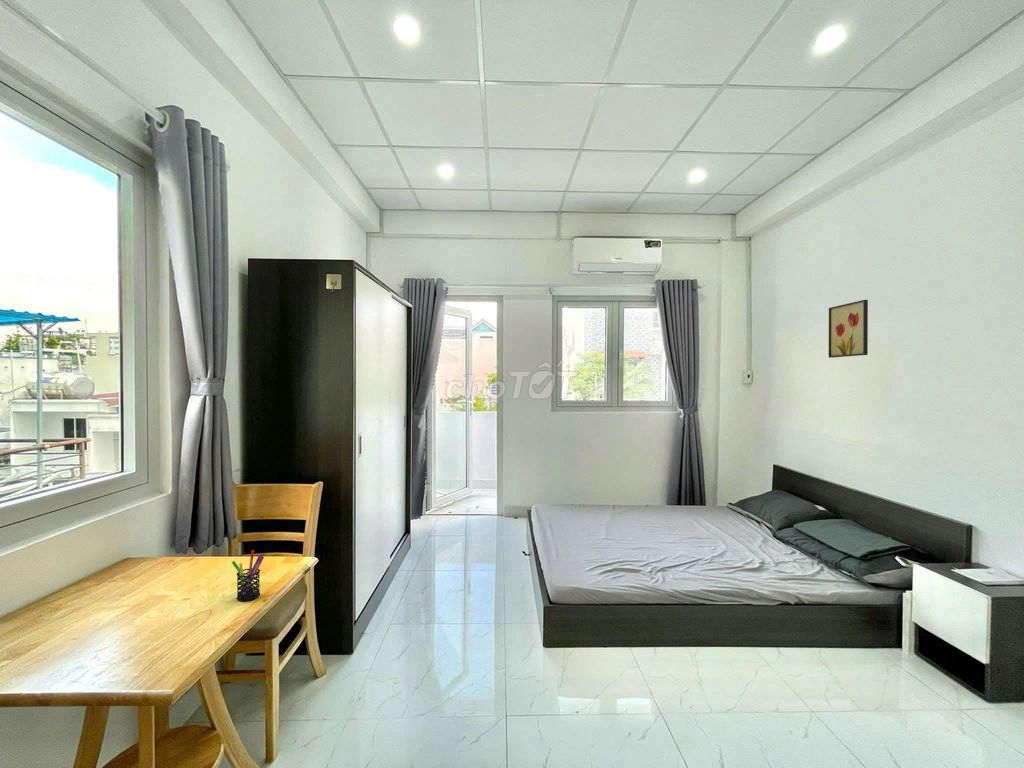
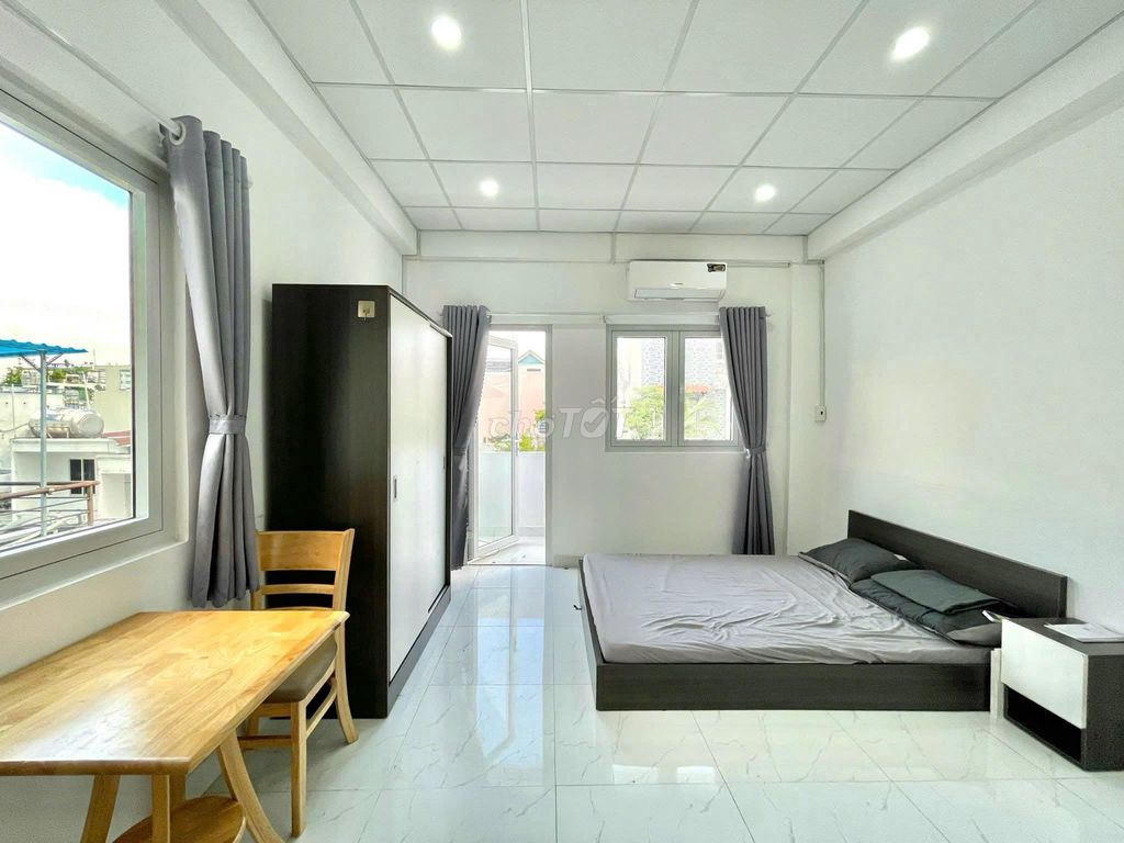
- pen holder (246, 574)
- wall art (848, 330)
